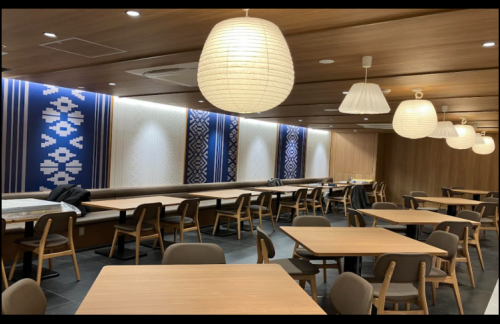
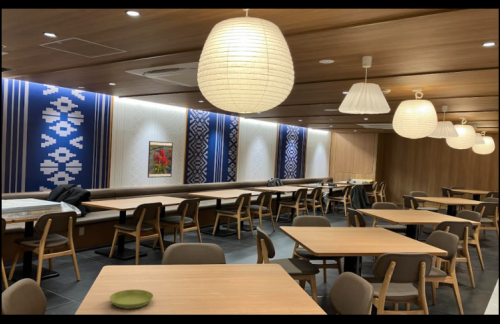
+ saucer (131, 299)
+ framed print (160, 159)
